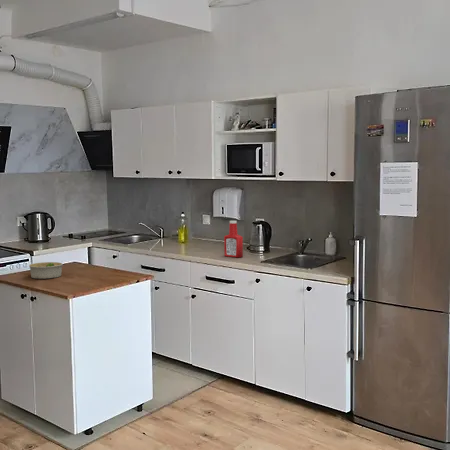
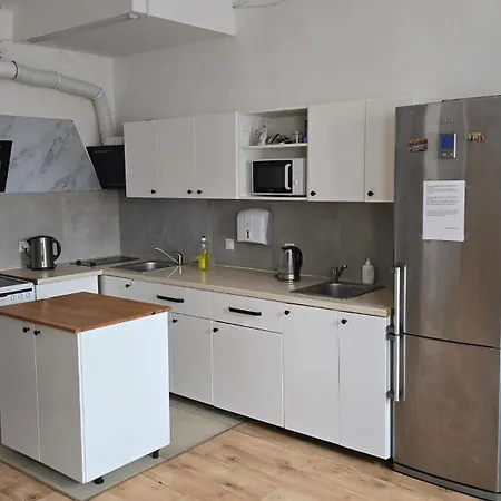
- soap bottle (233, 238)
- bowl (46, 269)
